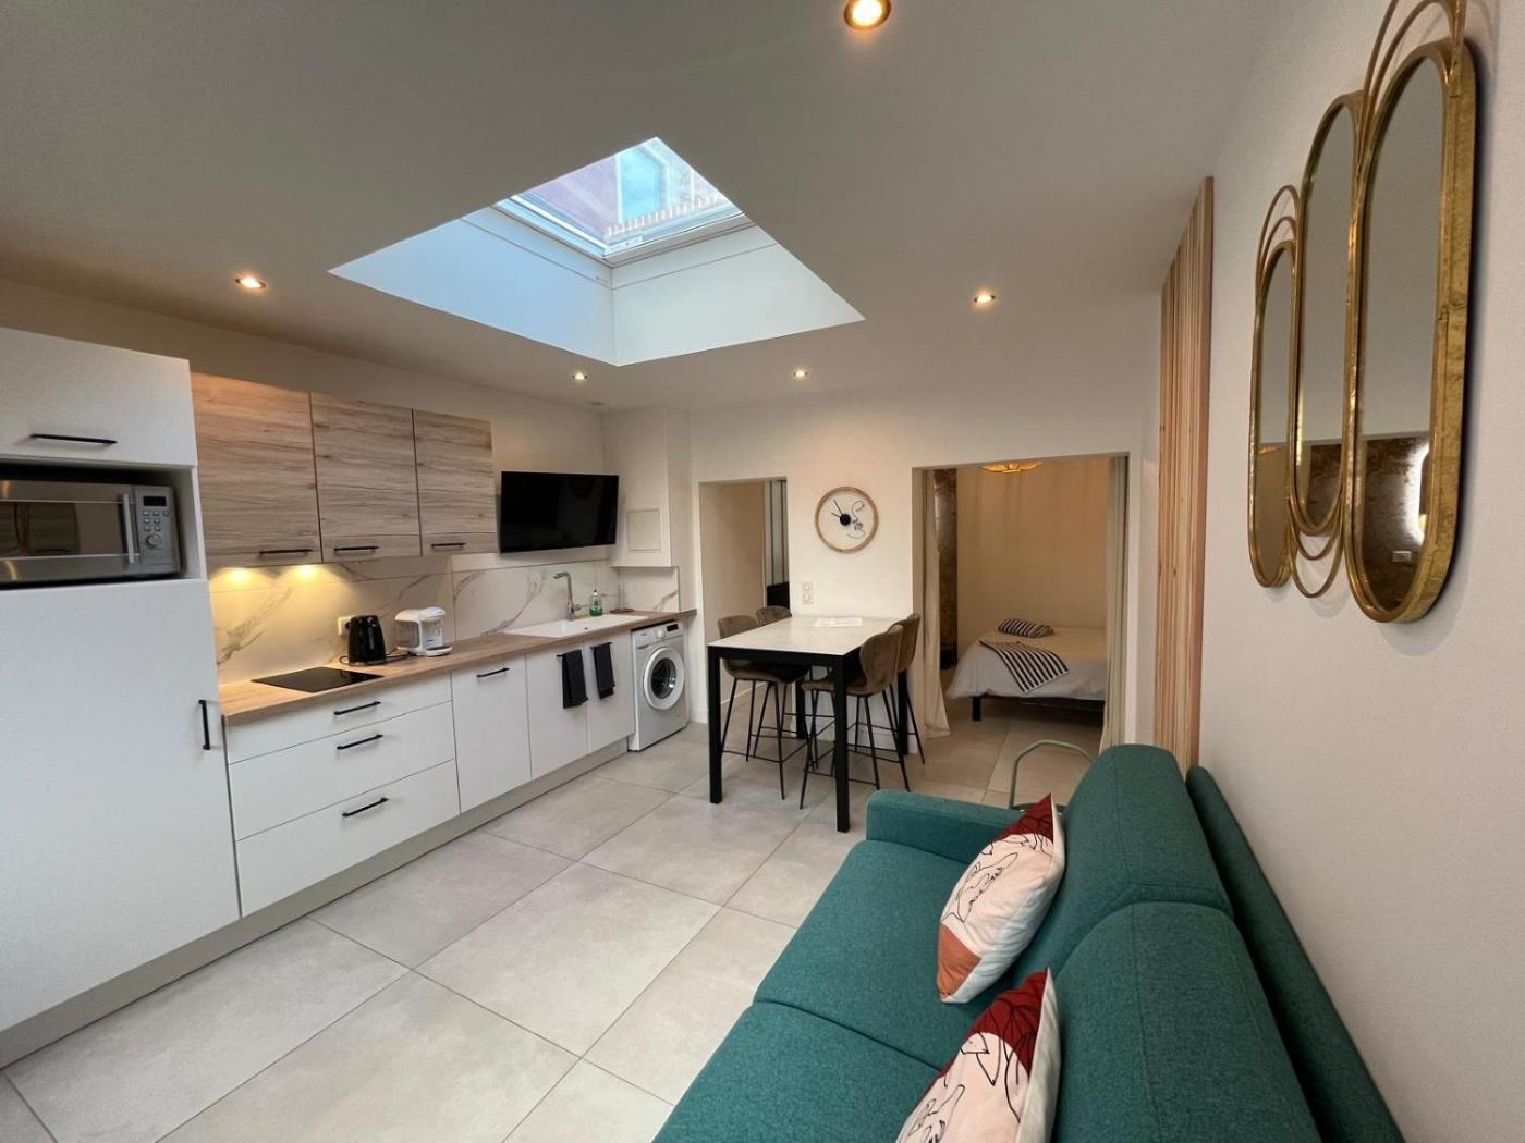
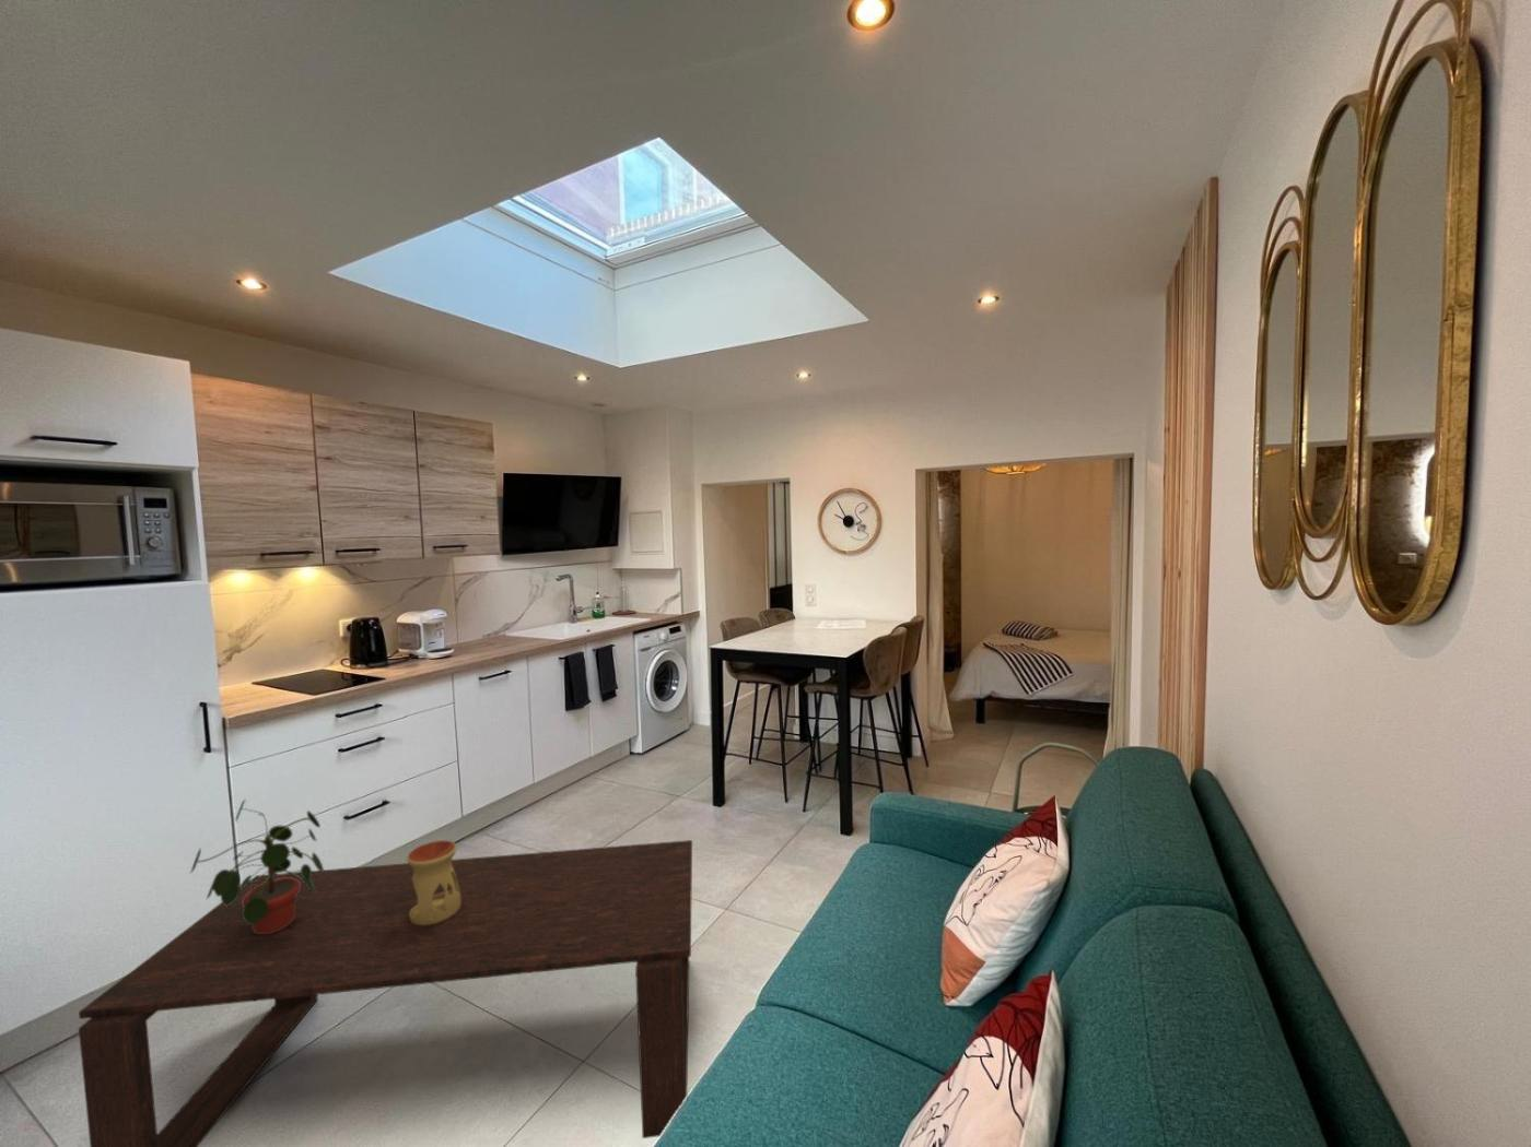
+ potted plant (260, 865)
+ coffee table (453, 980)
+ oil burner (433, 881)
